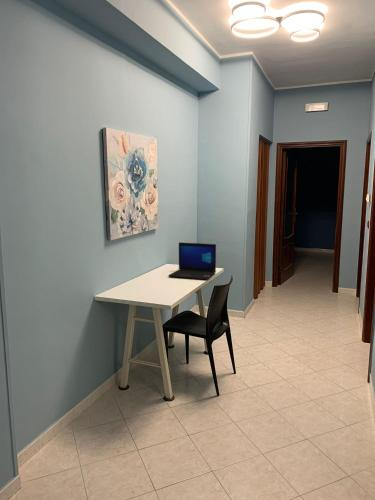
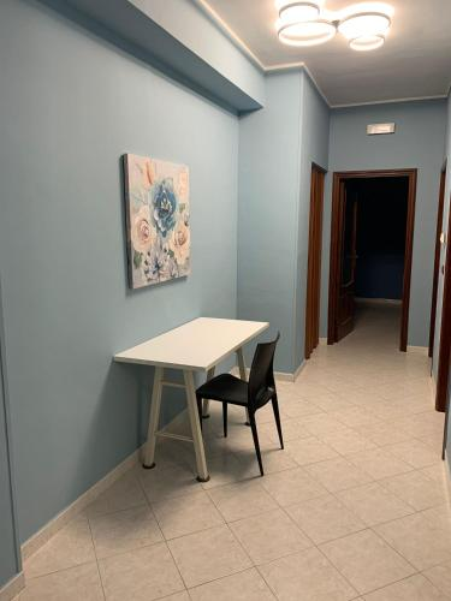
- laptop (192, 260)
